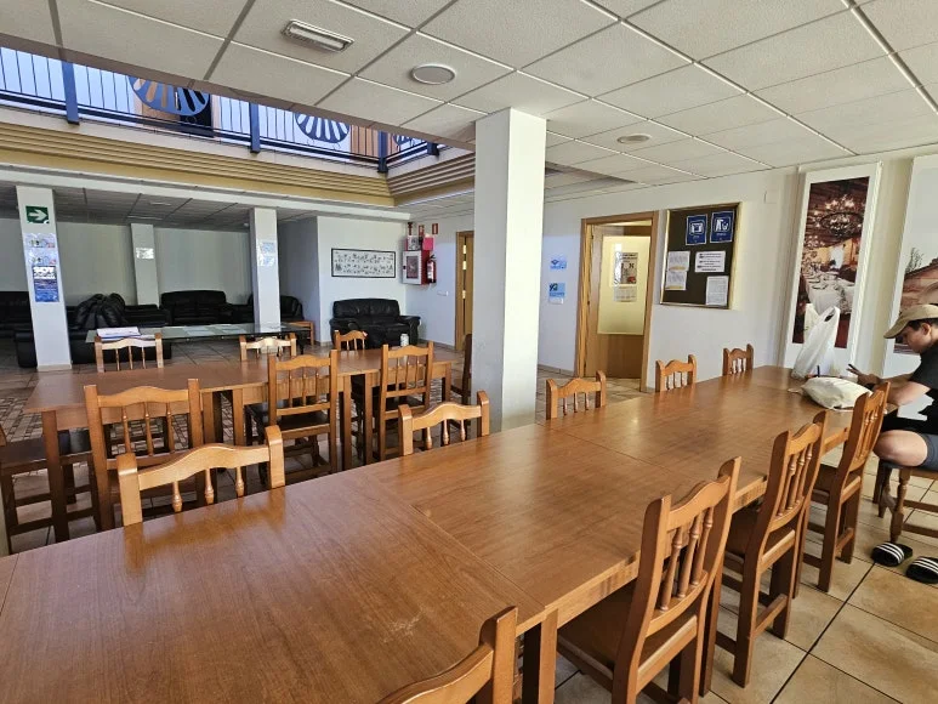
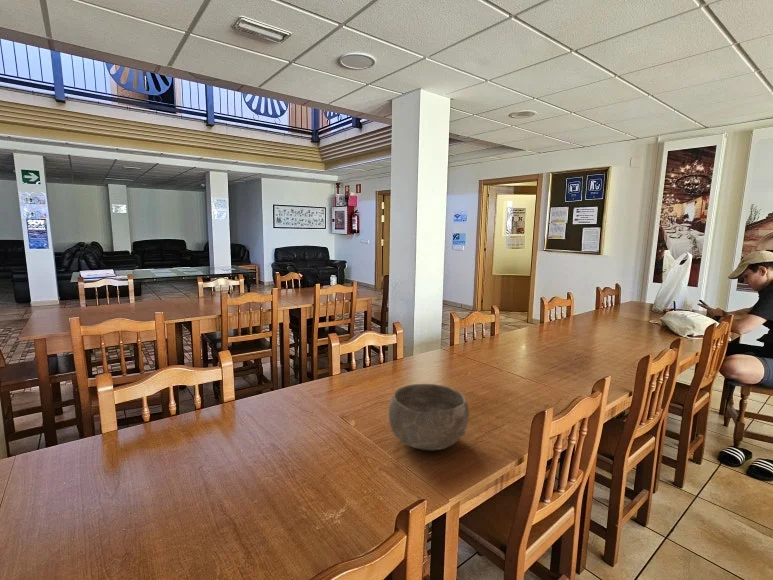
+ bowl (428, 419)
